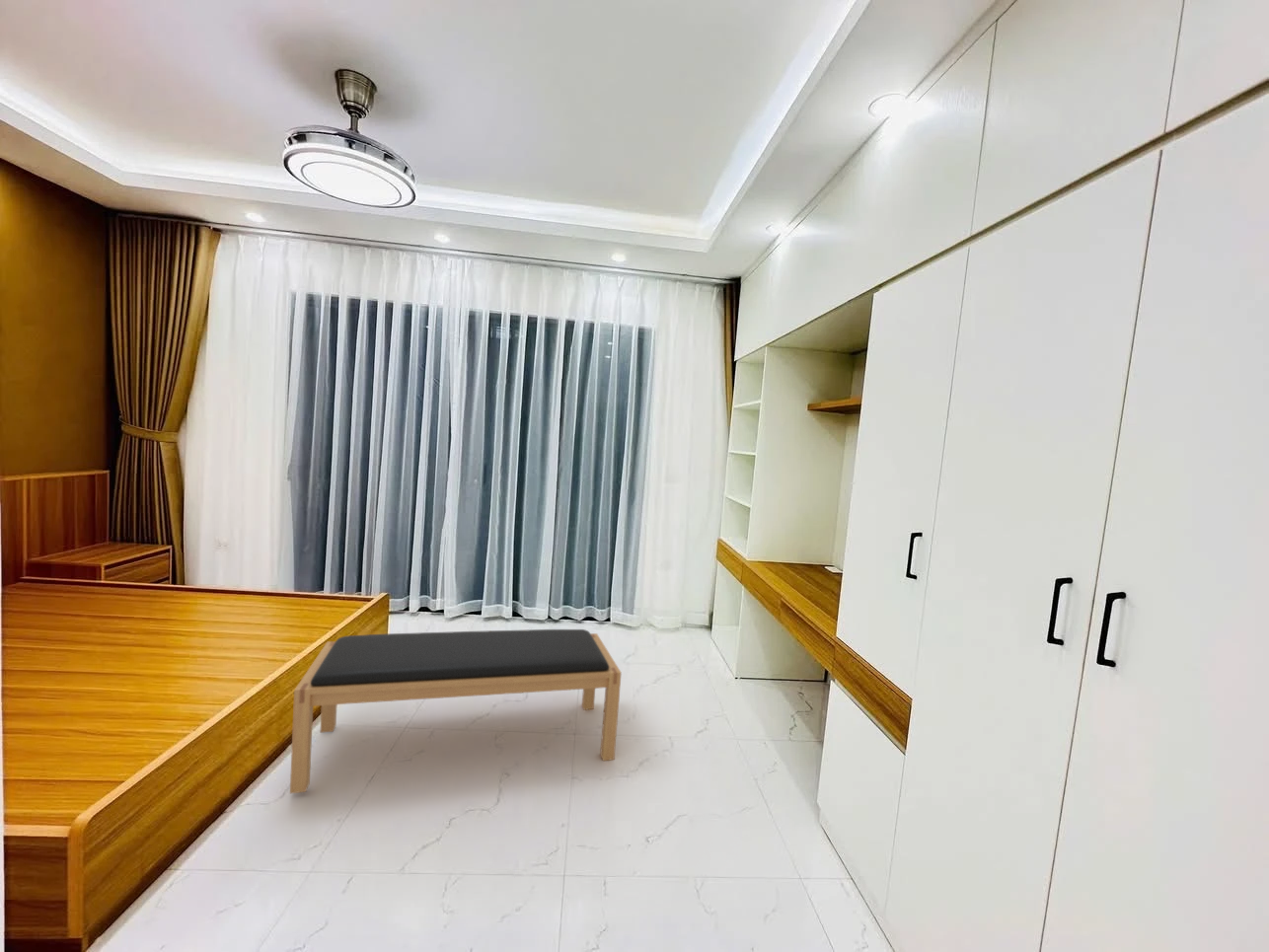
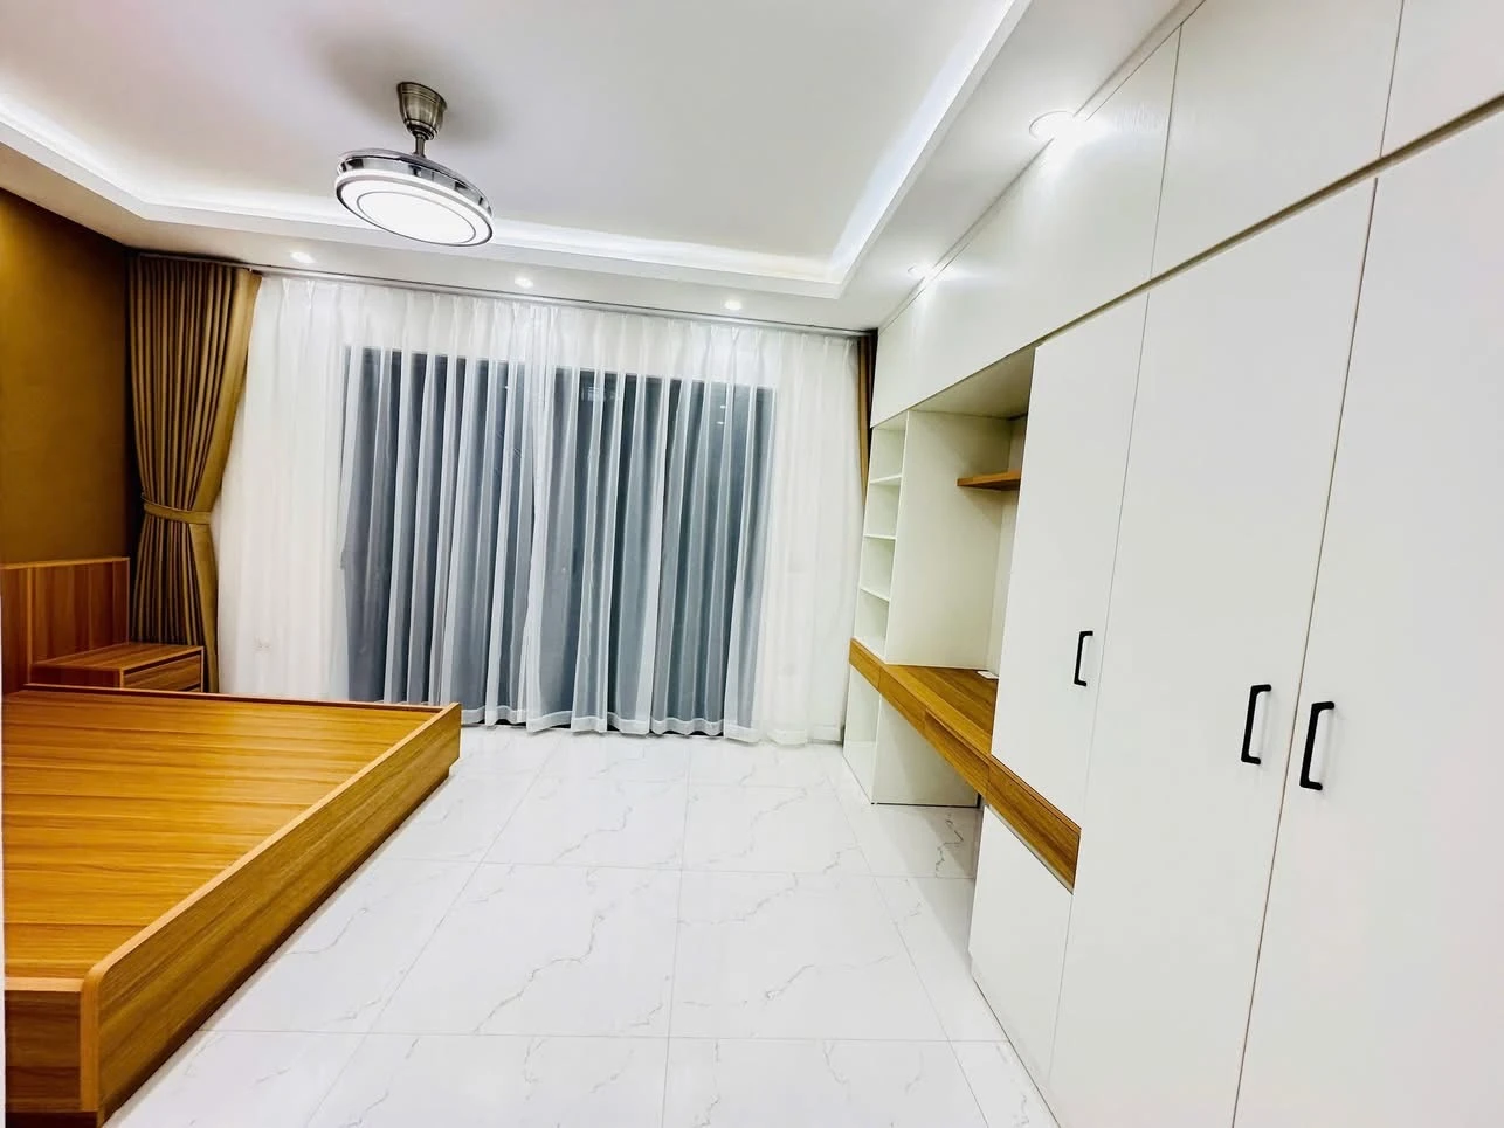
- bench (469, 695)
